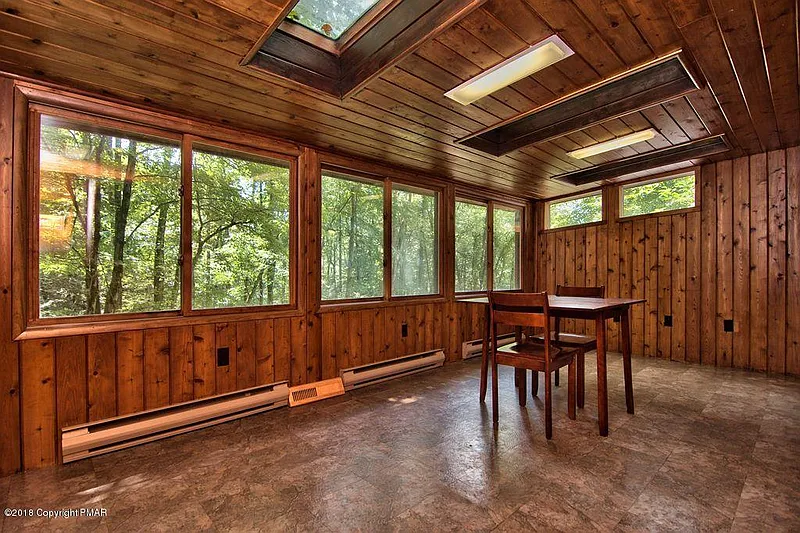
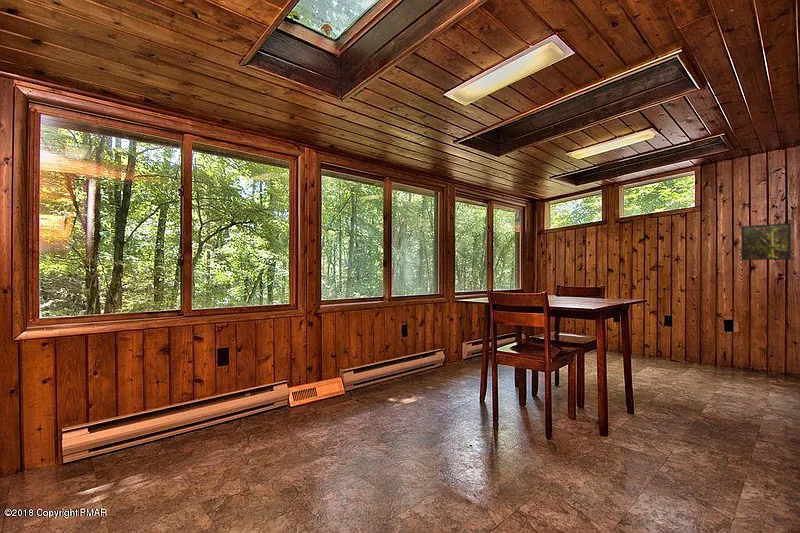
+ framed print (765, 242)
